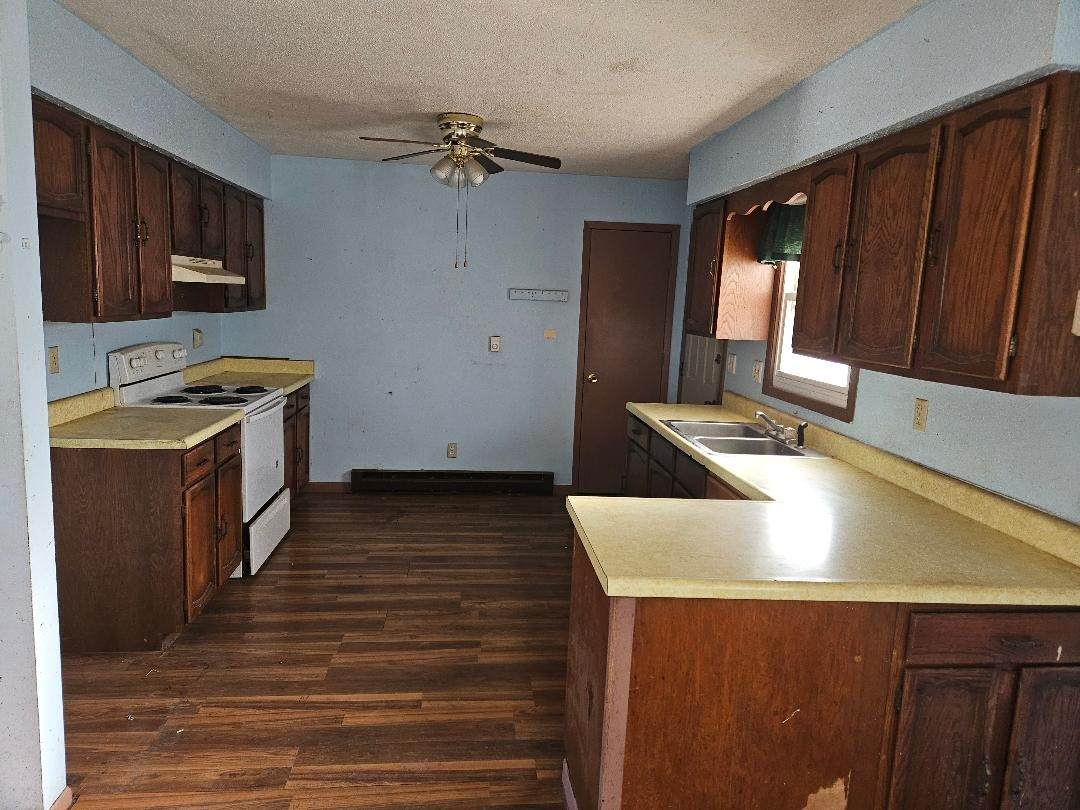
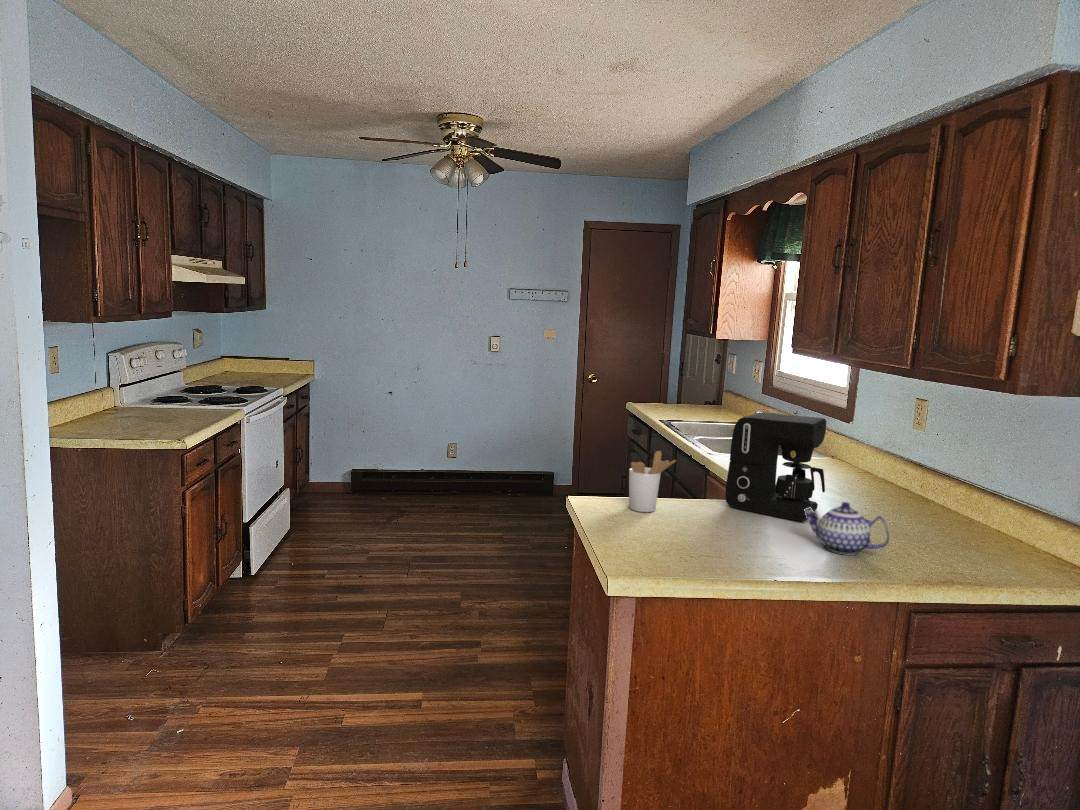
+ teapot (845, 525)
+ coffee maker (782, 464)
+ utensil holder (650, 482)
